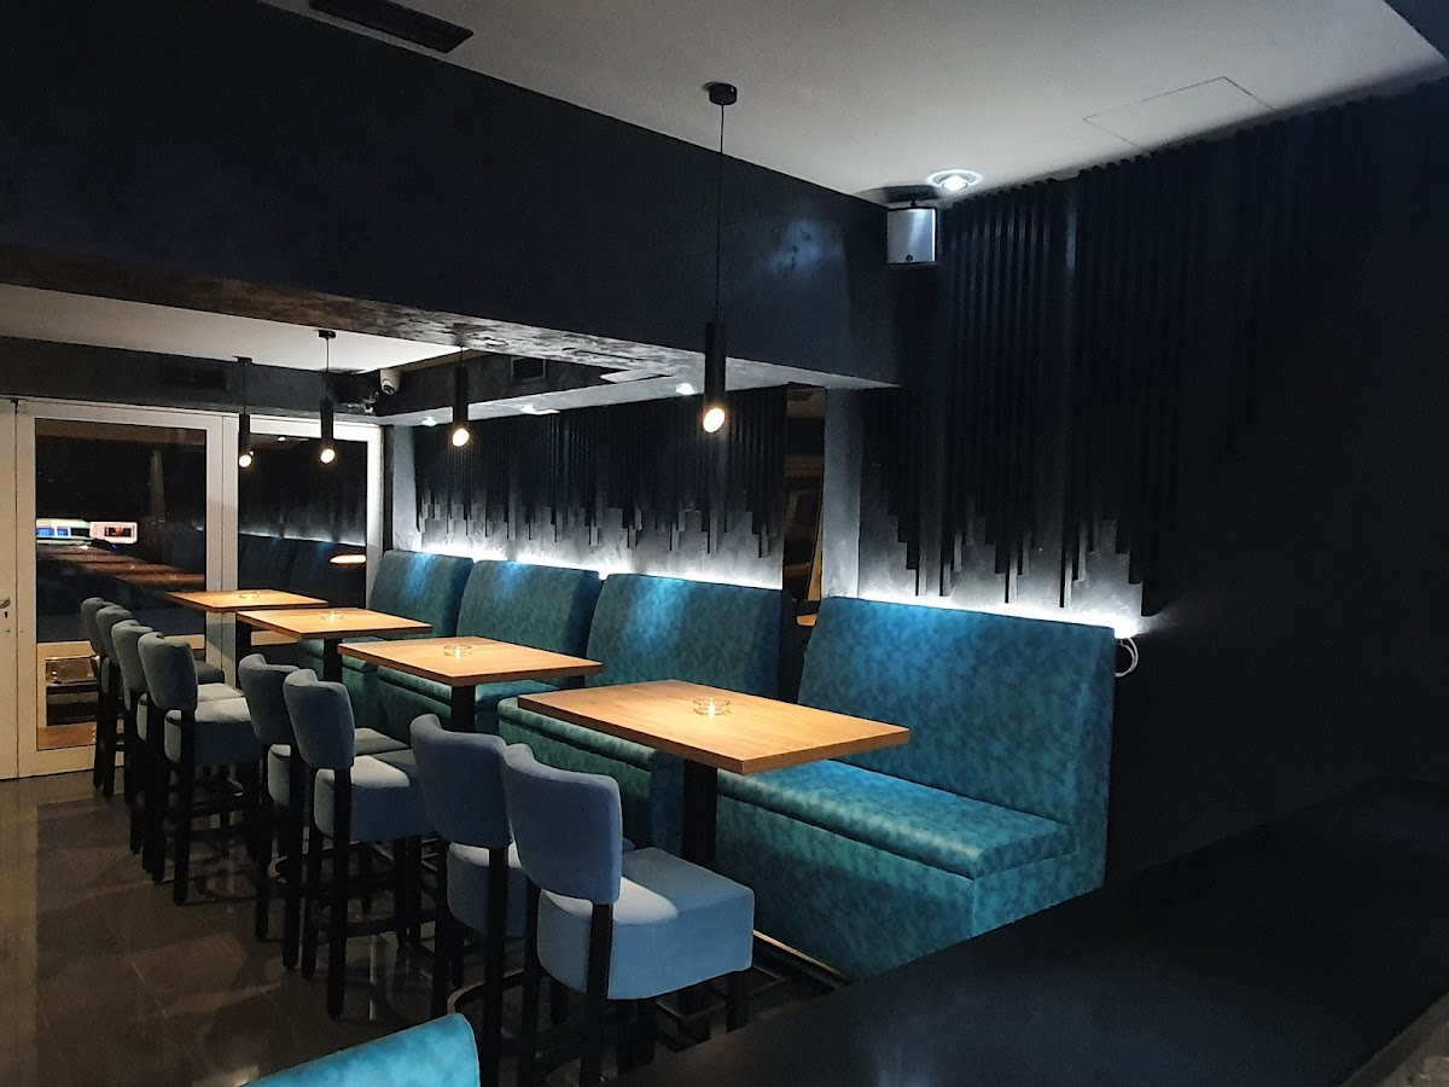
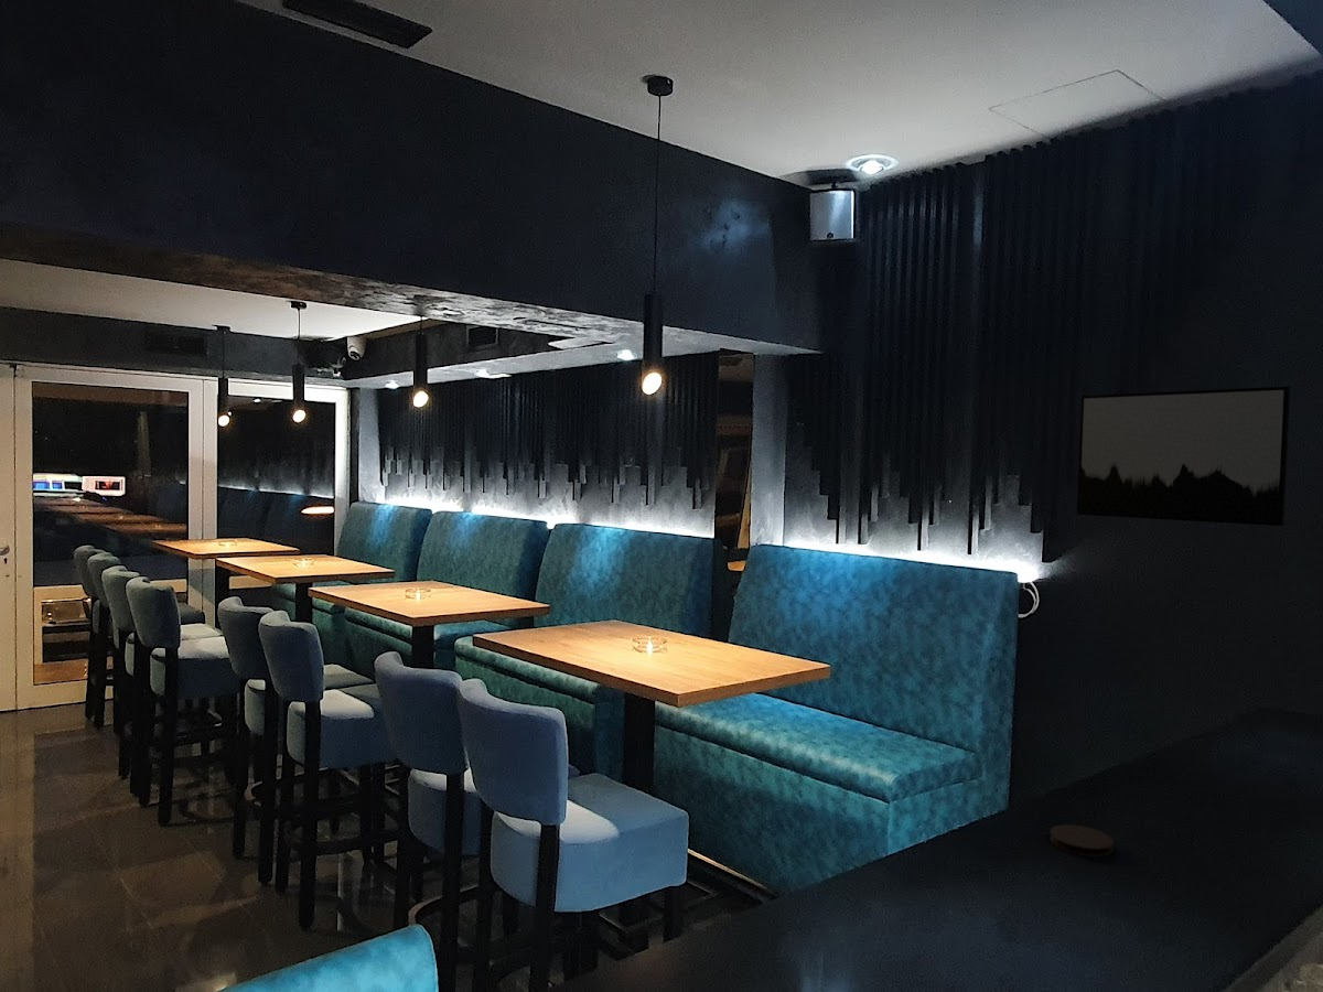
+ coaster (1080, 840)
+ wall art (1174, 455)
